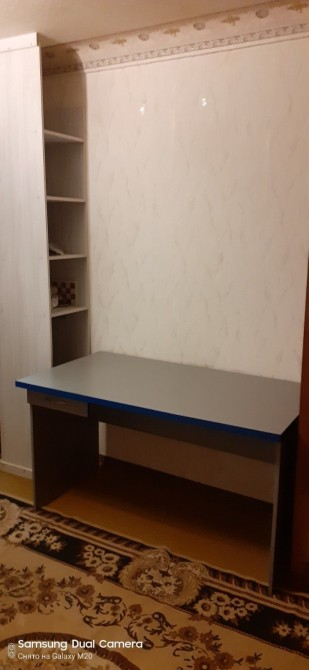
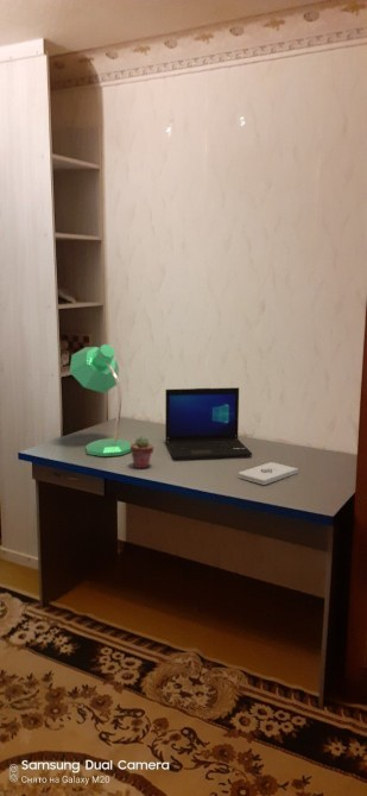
+ potted succulent (141, 450)
+ notepad (267, 473)
+ desk lamp (102, 392)
+ laptop (207, 422)
